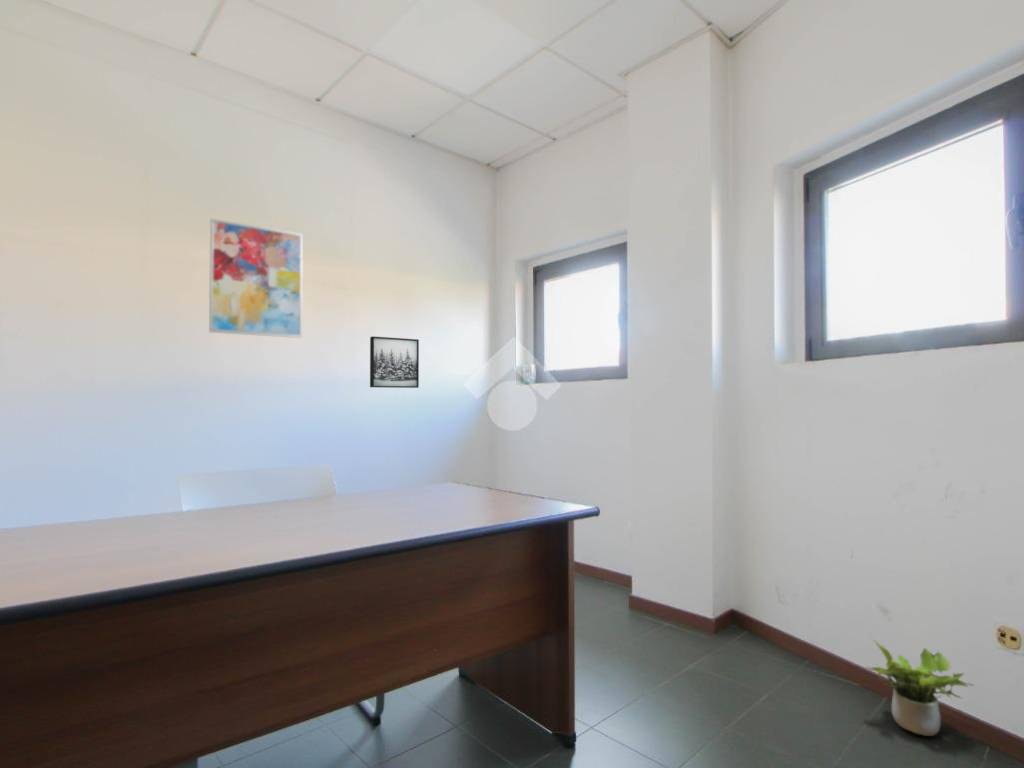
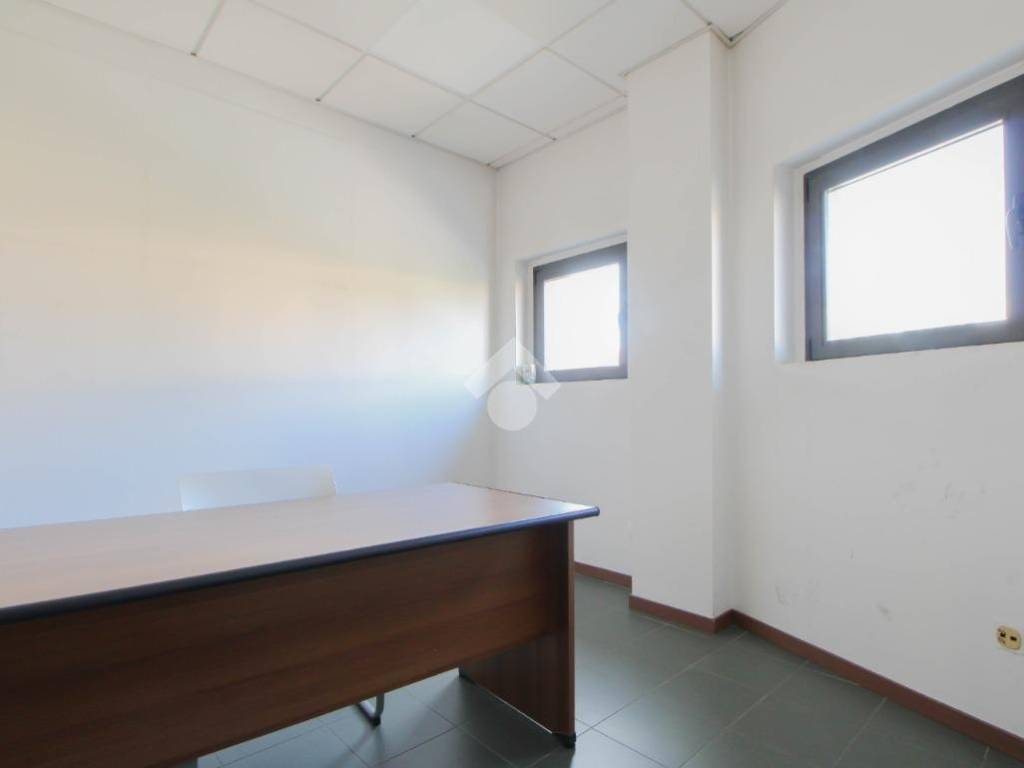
- wall art (394, 362)
- potted plant (916, 688)
- wall art (258, 281)
